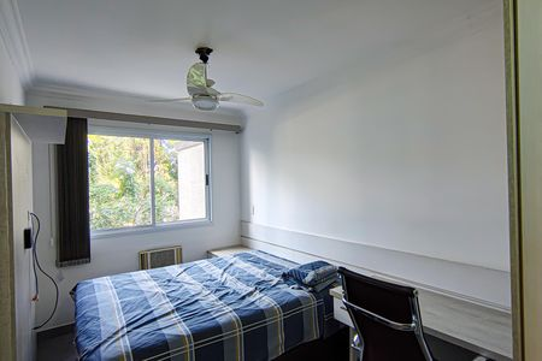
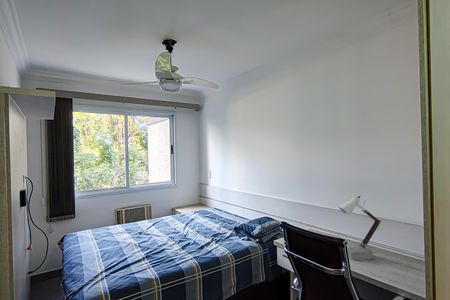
+ desk lamp (369, 230)
